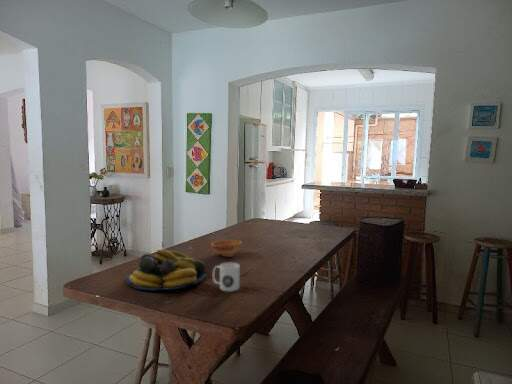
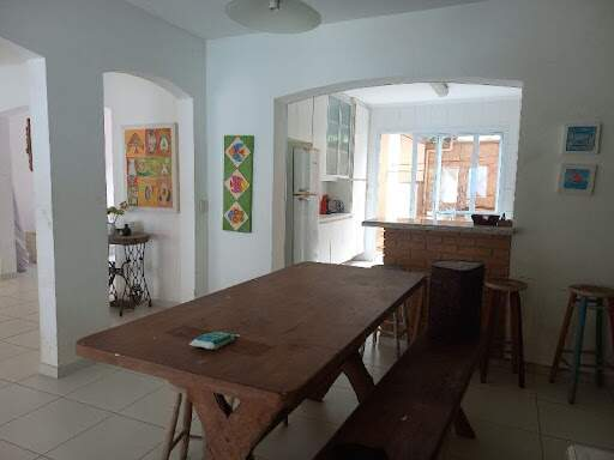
- fruit bowl (166, 264)
- mug (225, 276)
- bowl (226, 248)
